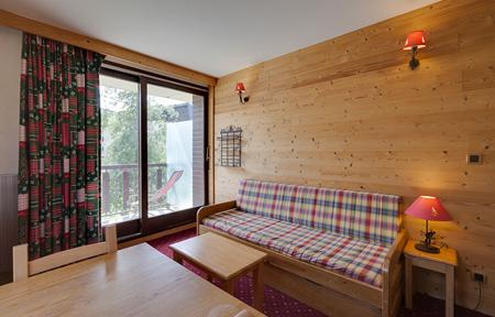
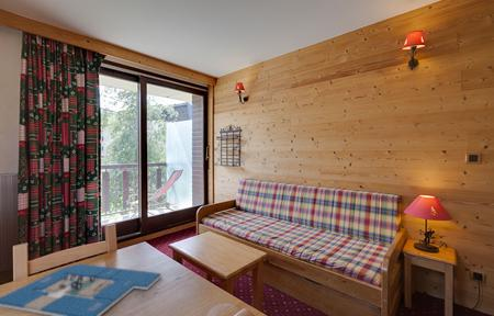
+ board game (86, 283)
